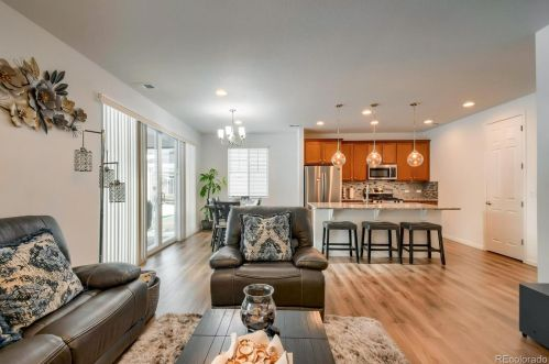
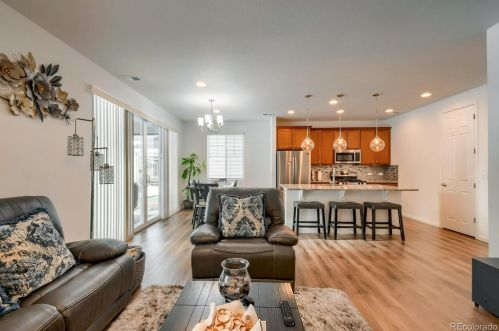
+ remote control (286, 312)
